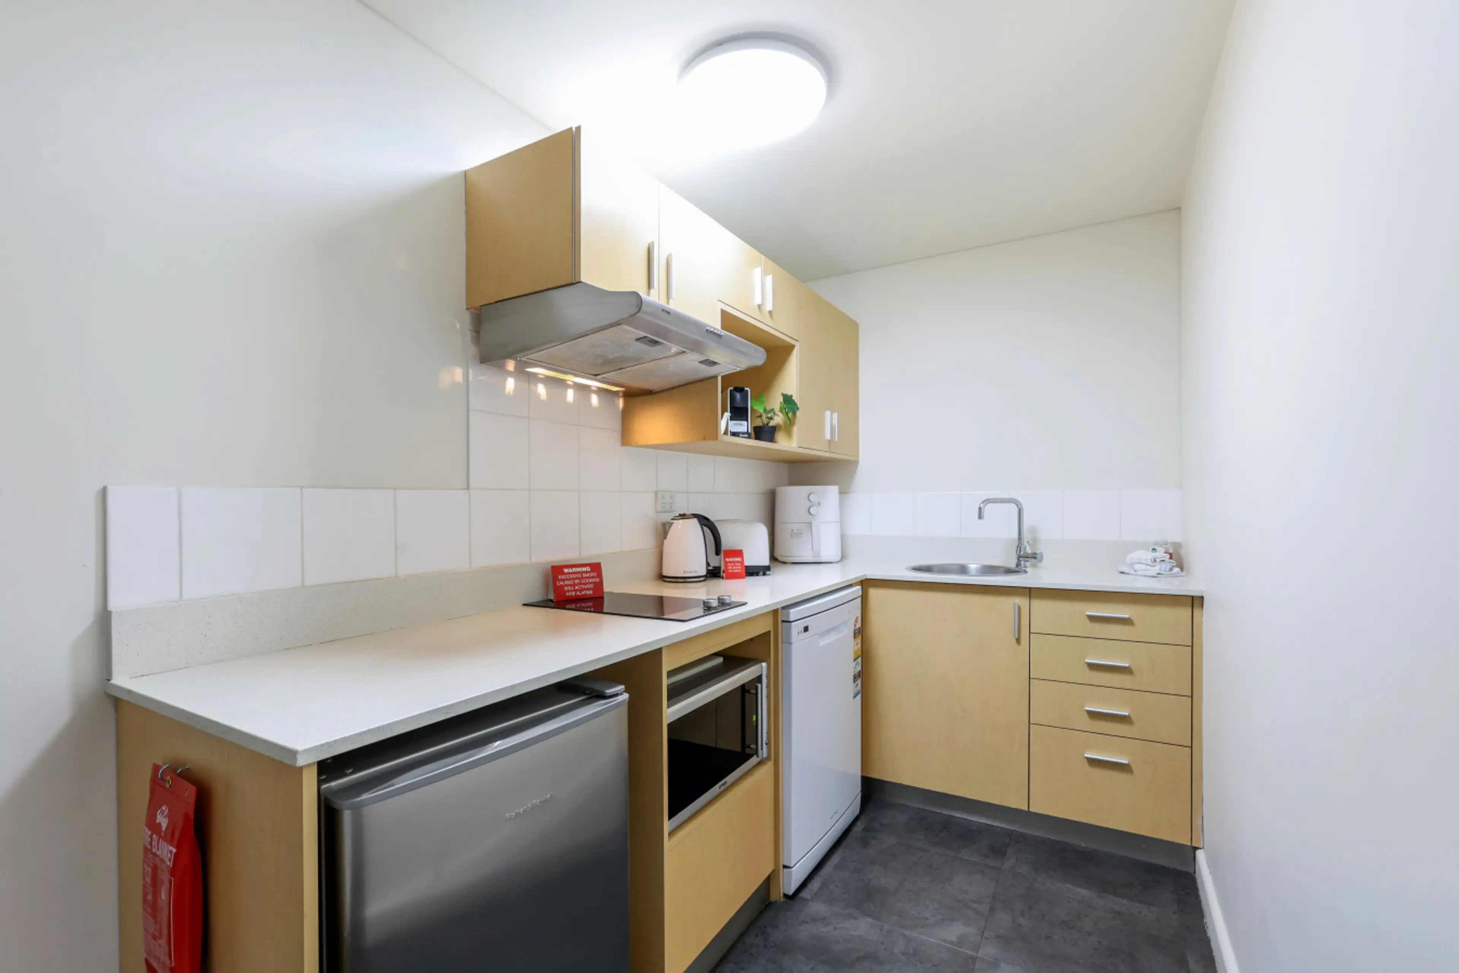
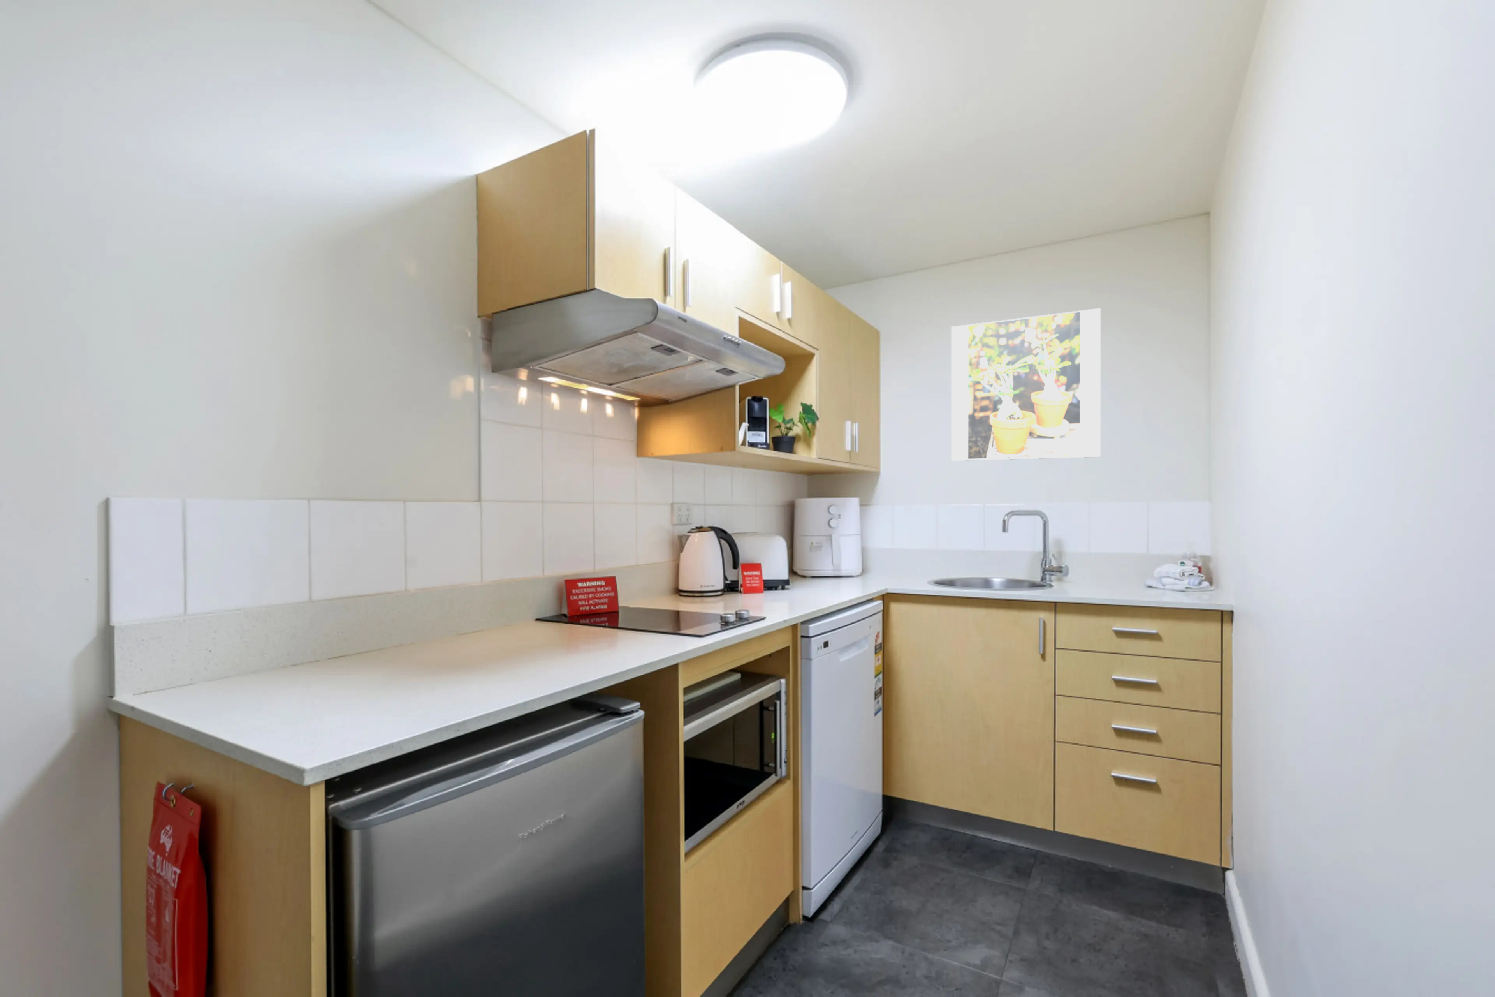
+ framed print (1022, 388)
